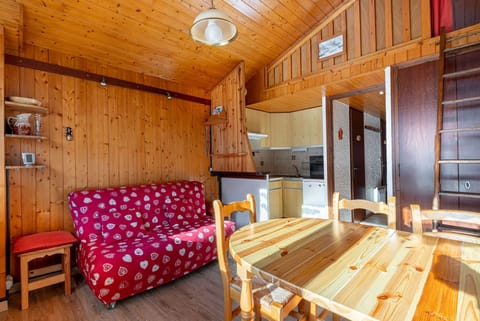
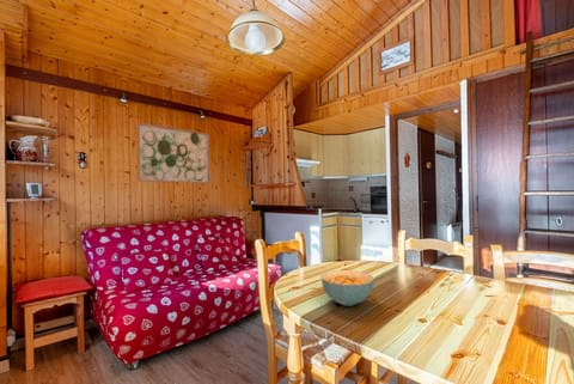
+ cereal bowl (347, 289)
+ wall art (177, 154)
